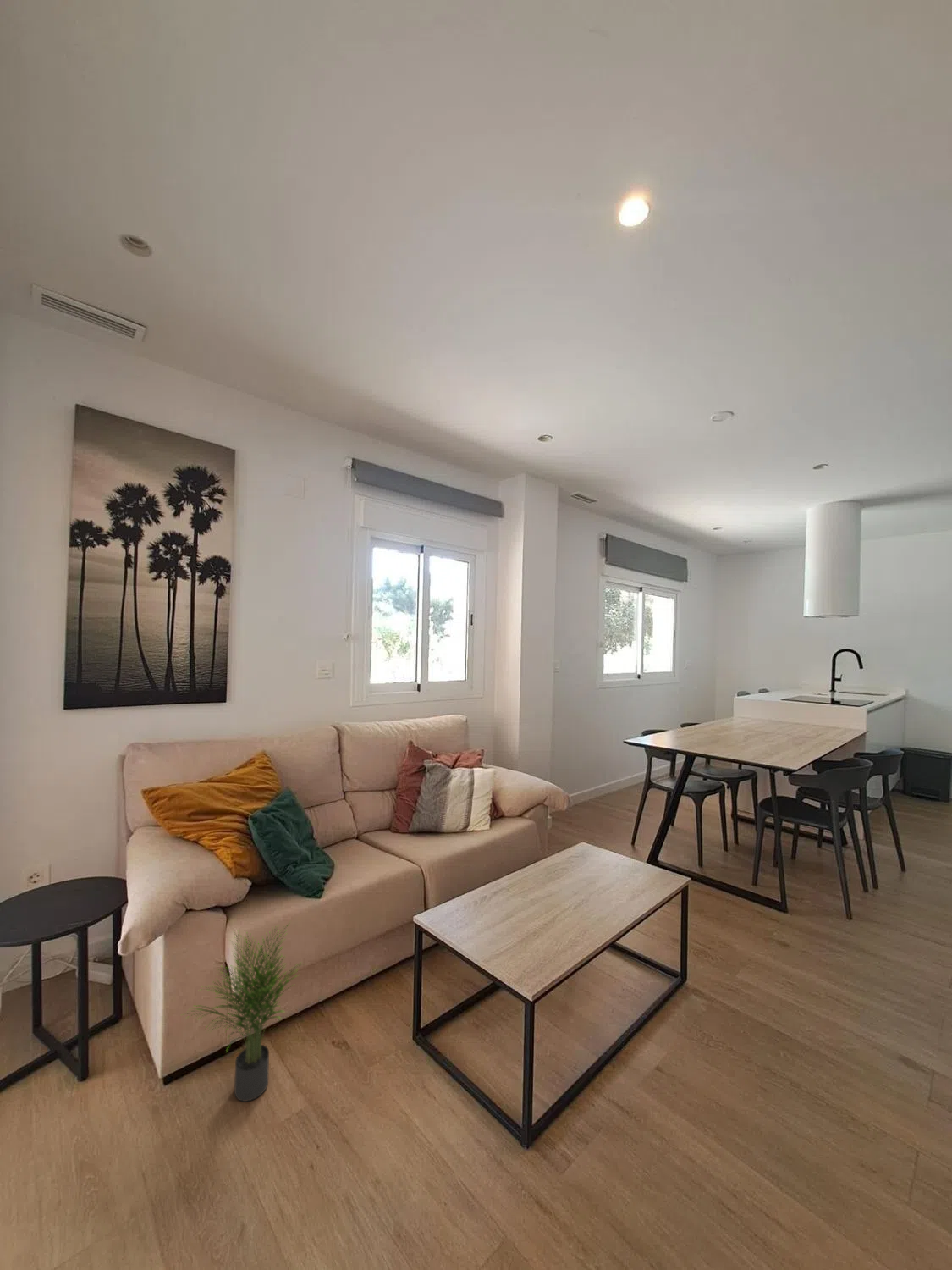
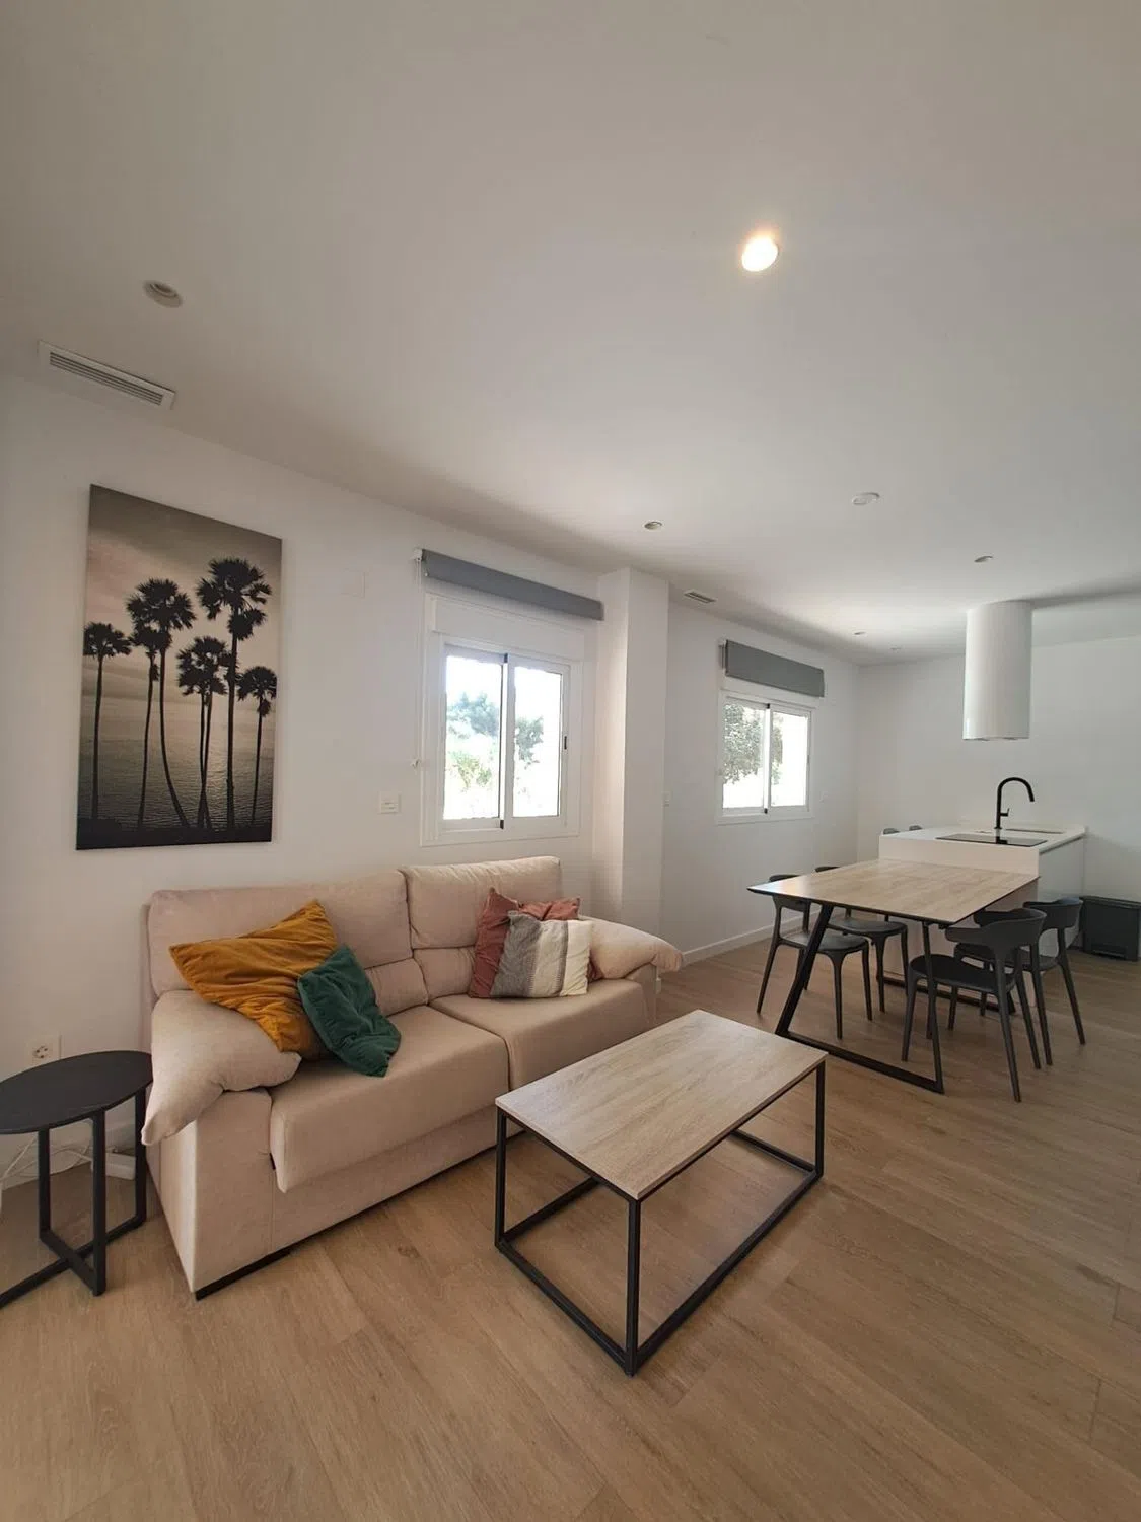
- potted plant (245, 1014)
